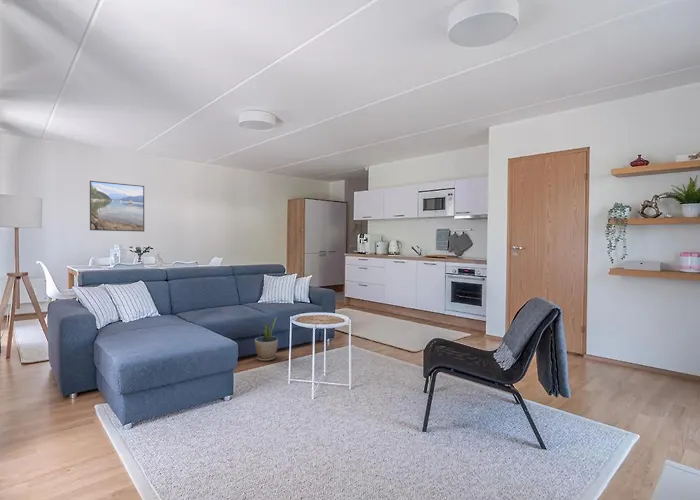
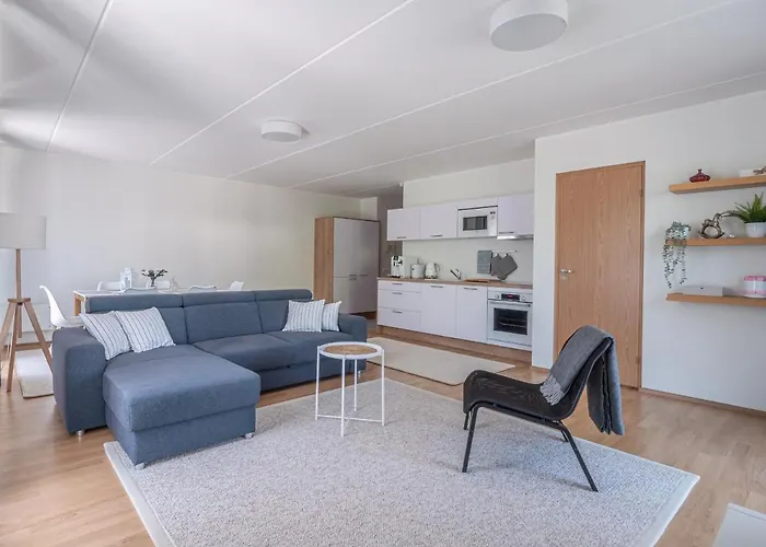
- potted plant (266, 338)
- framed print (118, 207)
